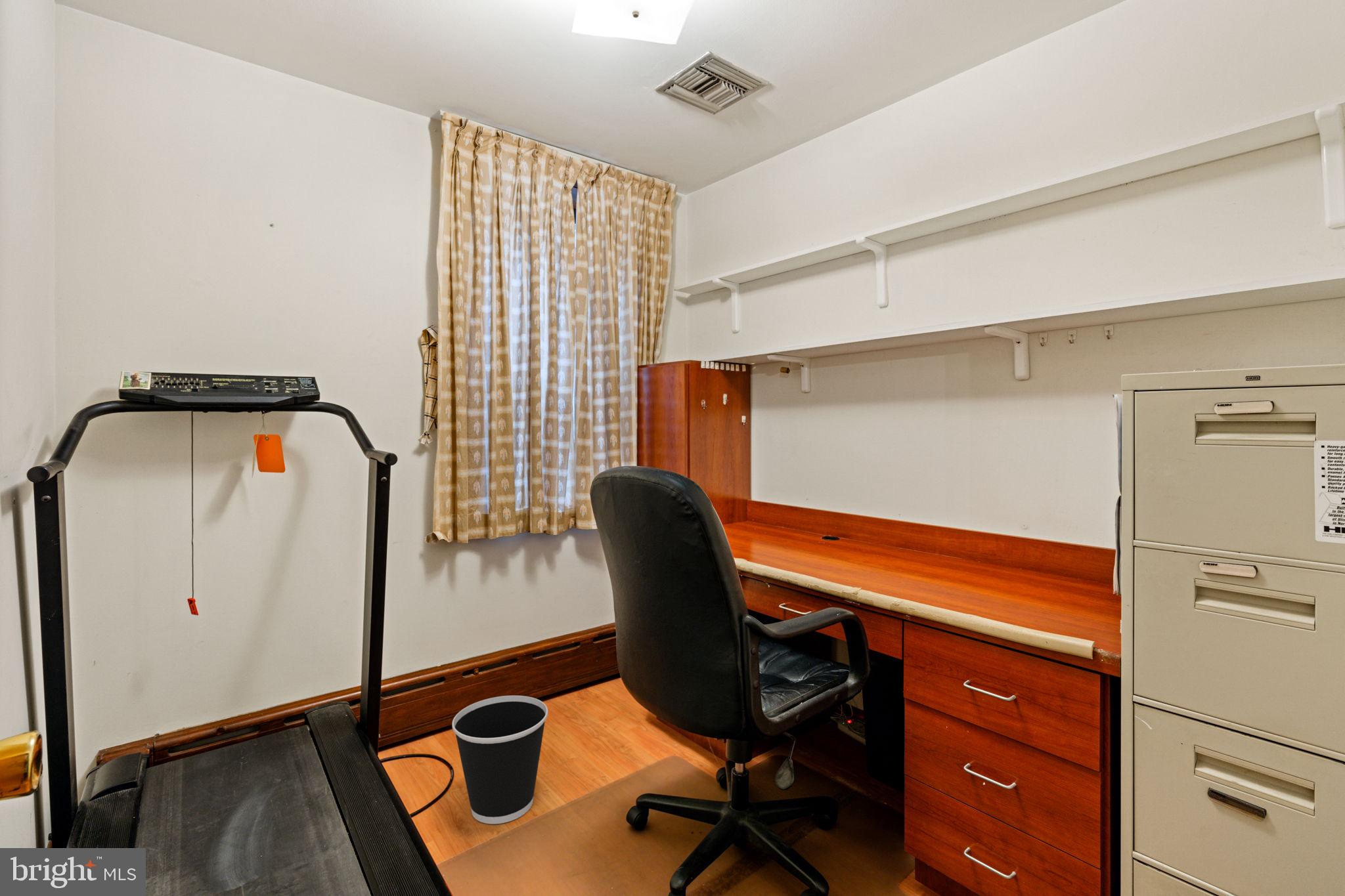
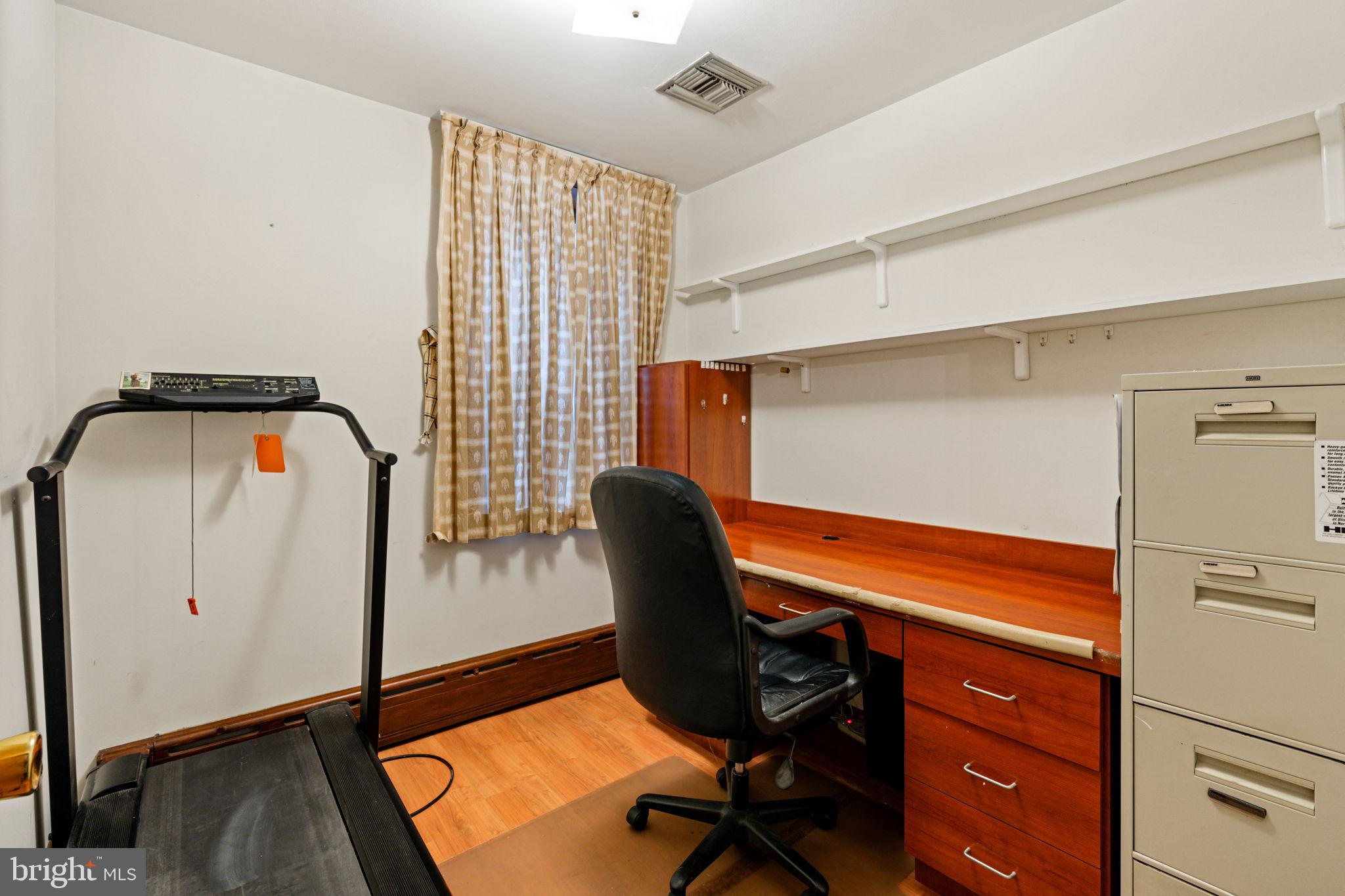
- wastebasket (502, 759)
